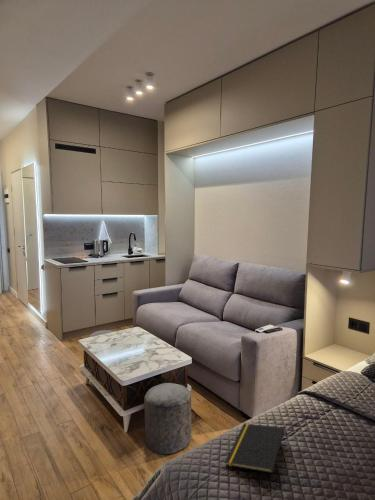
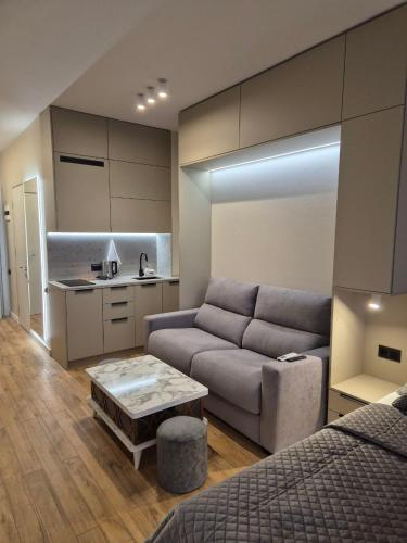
- notepad (256, 445)
